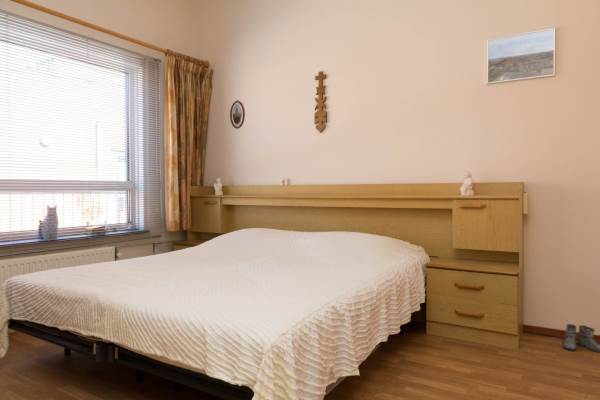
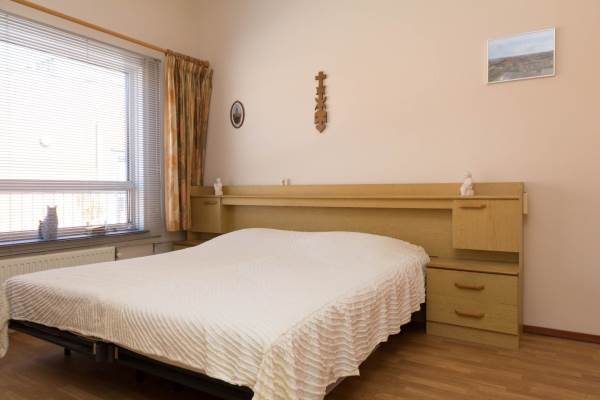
- boots (579, 337)
